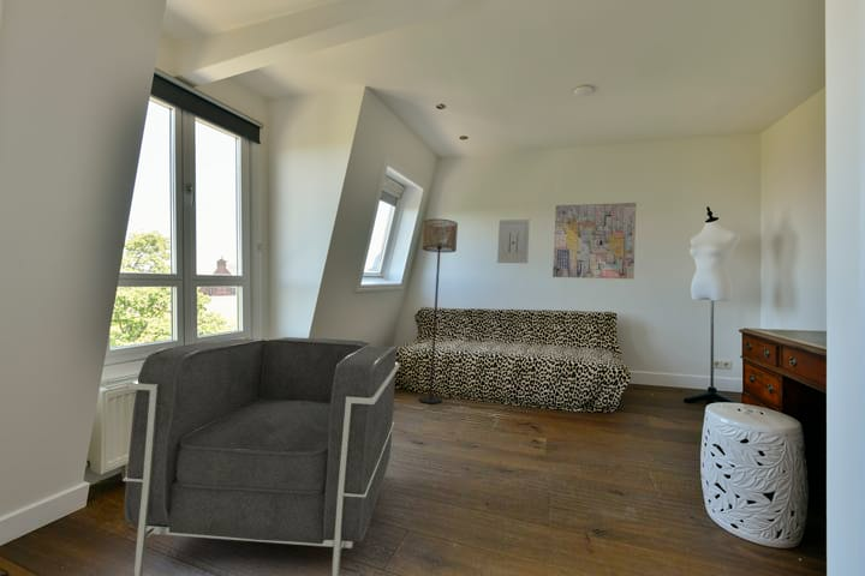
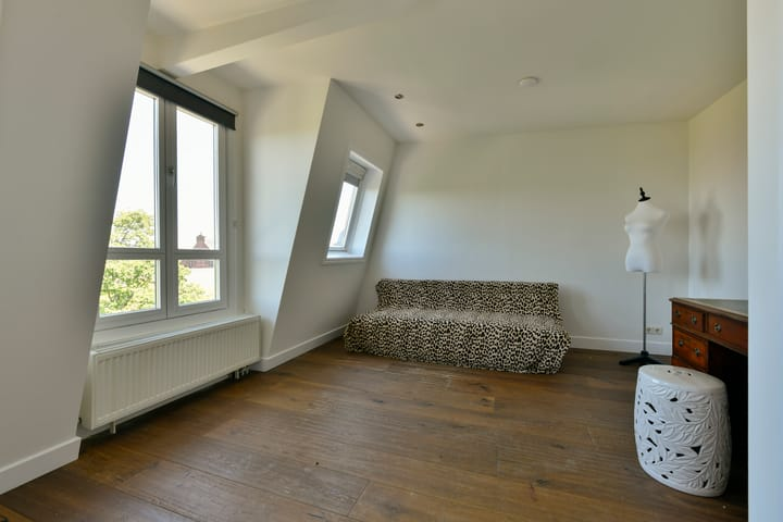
- floor lamp (435, 310)
- wall art (513, 241)
- armchair (291, 431)
- wall art (592, 240)
